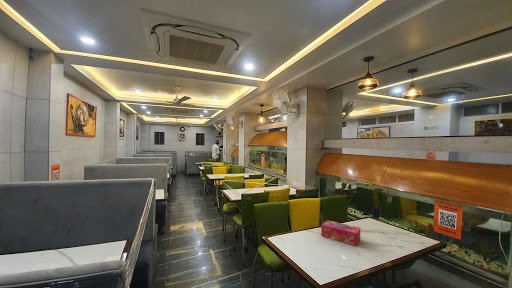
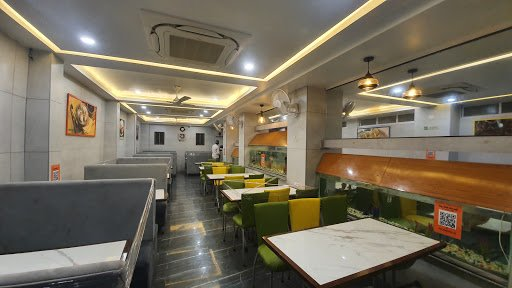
- tissue box (340, 231)
